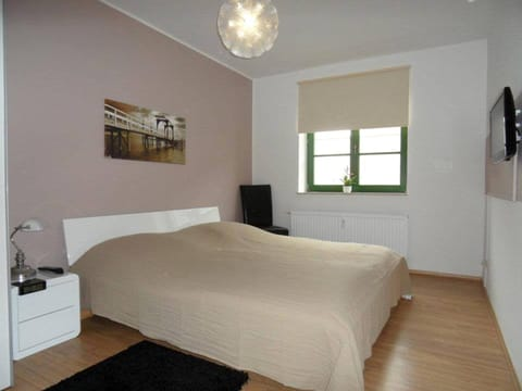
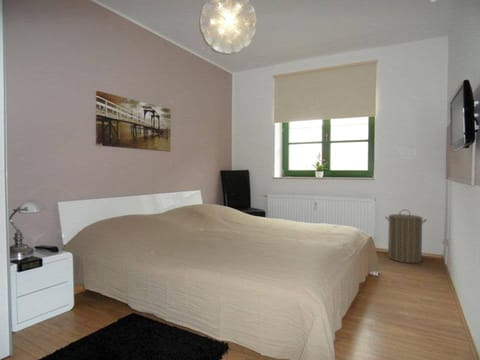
+ laundry hamper (404, 234)
